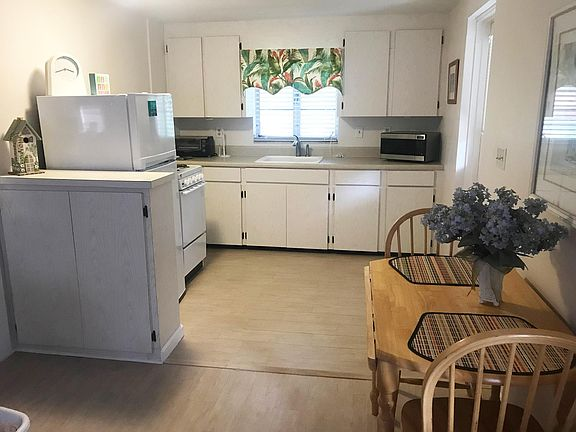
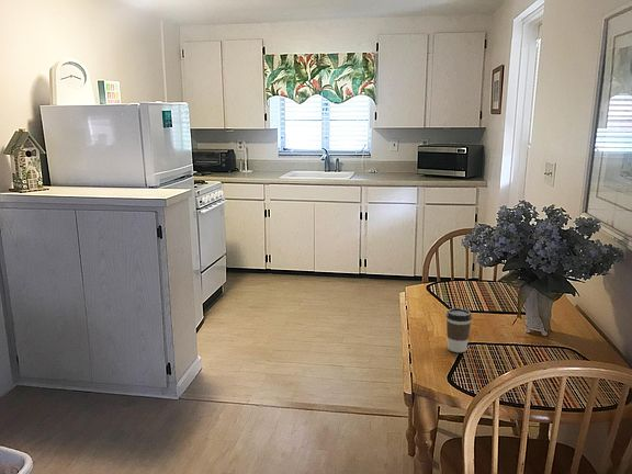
+ coffee cup (458, 330)
